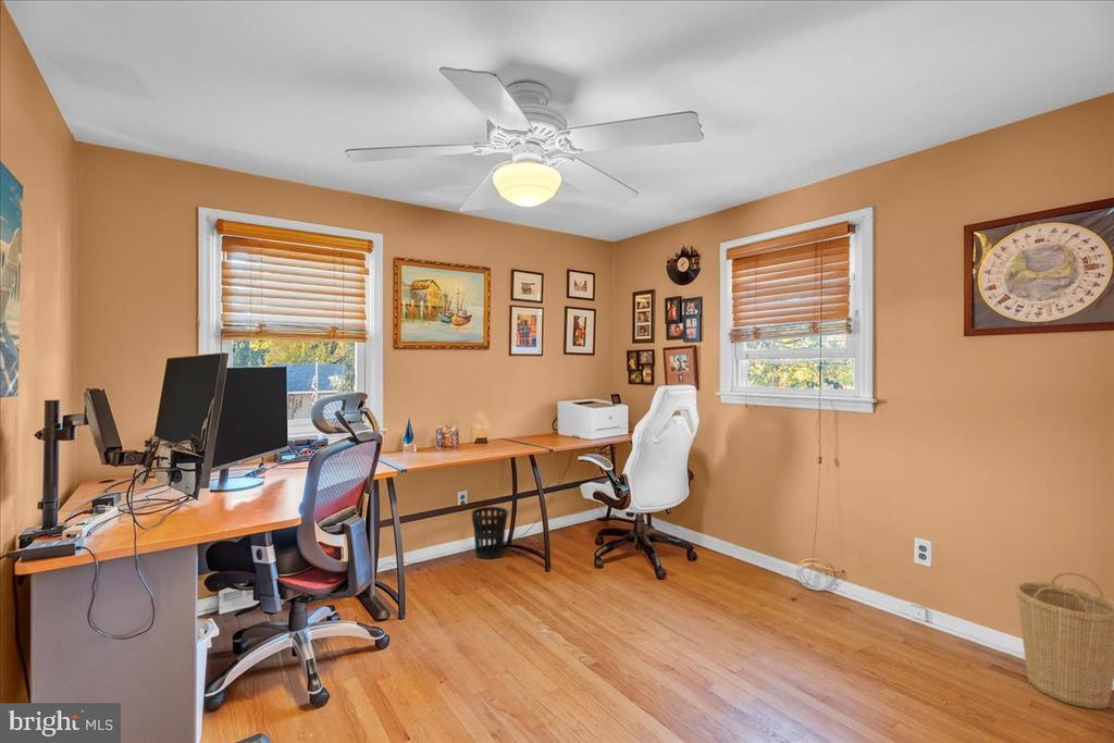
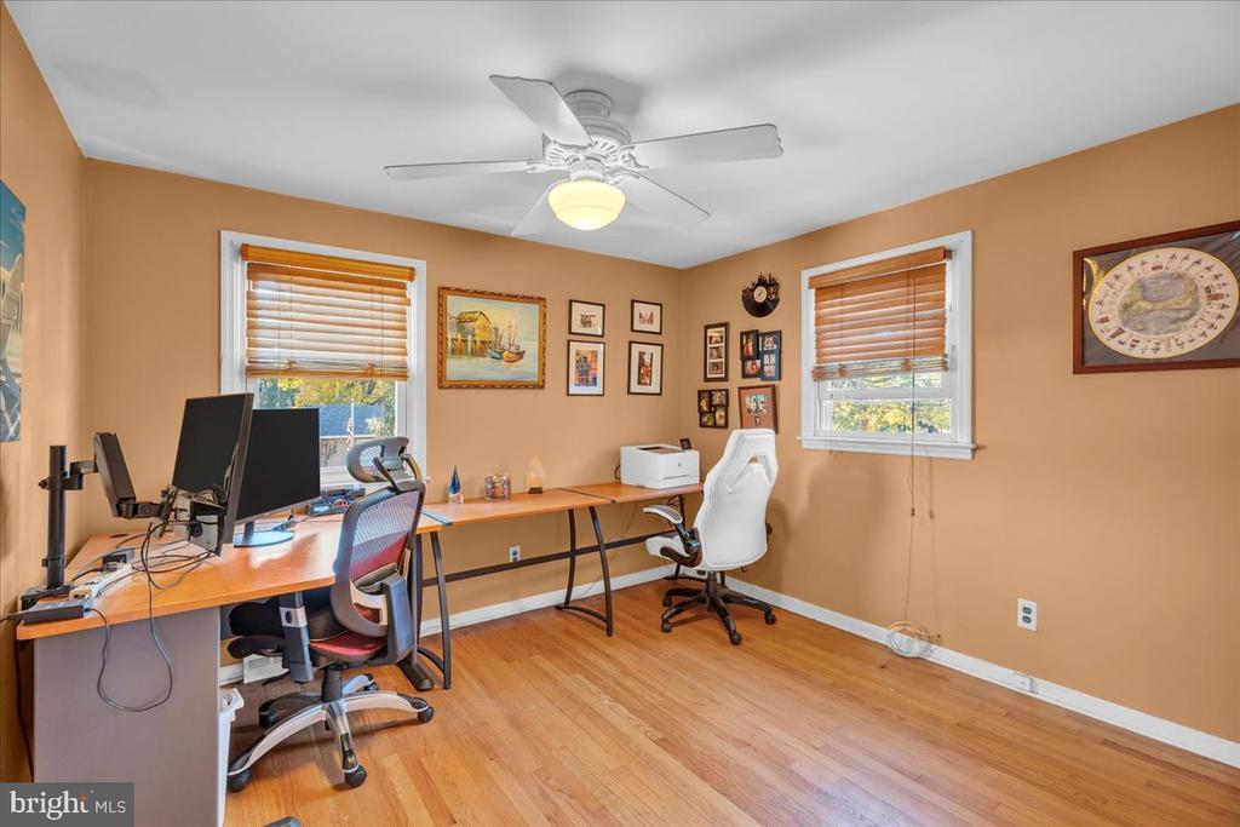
- basket (1067, 634)
- wastebasket (490, 532)
